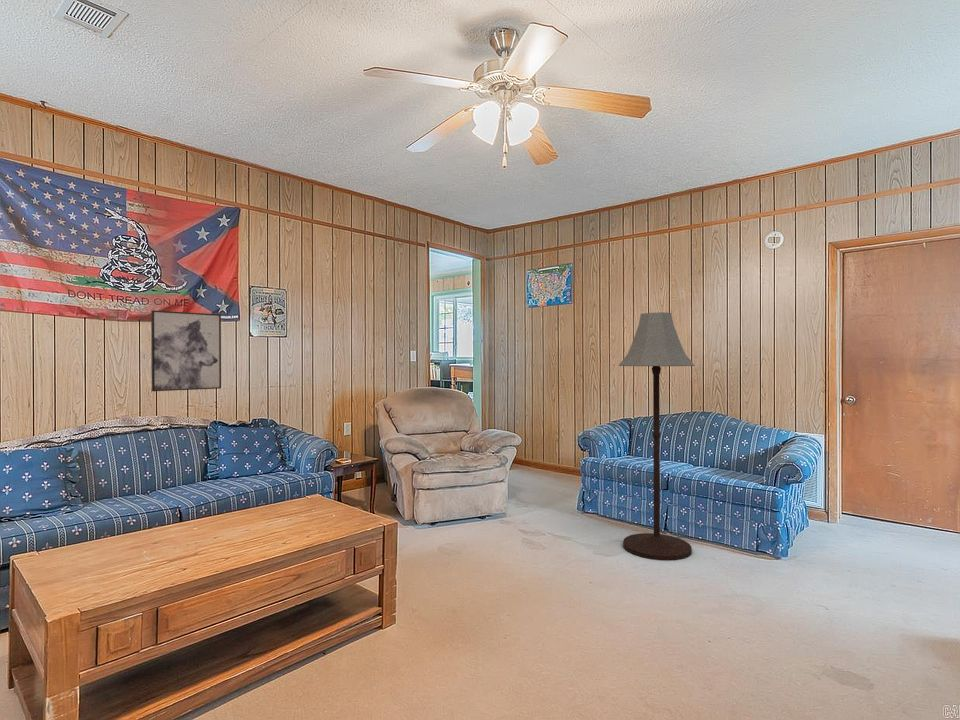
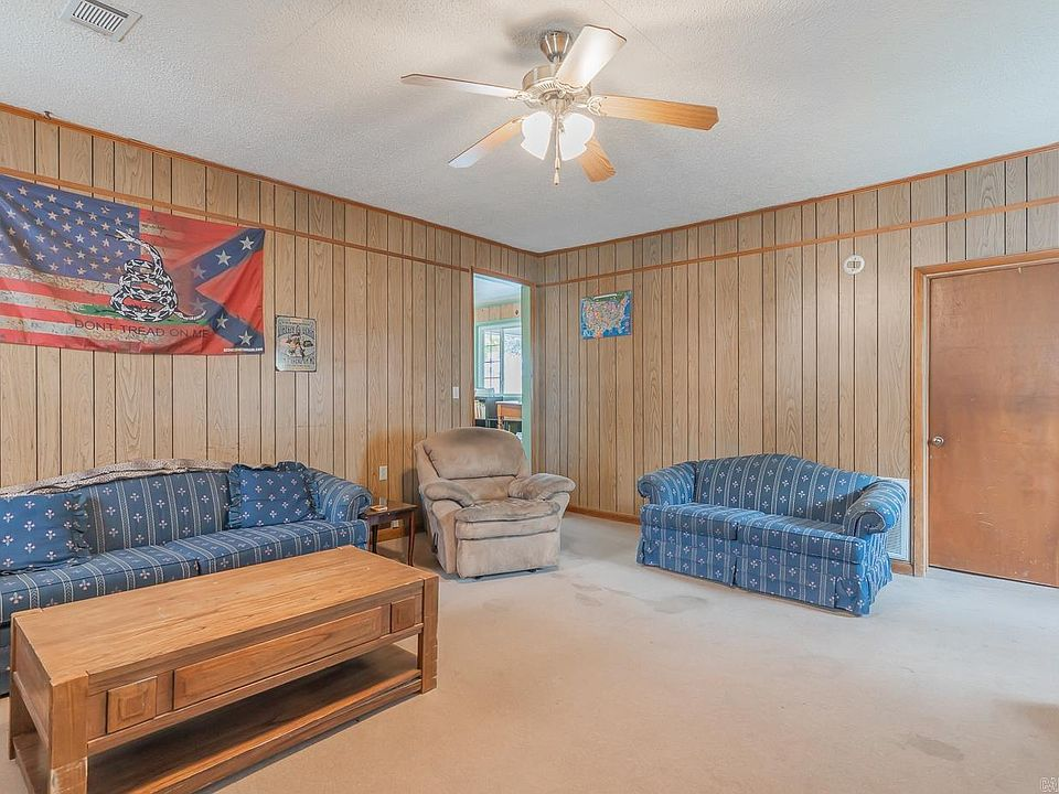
- floor lamp (656, 431)
- wall art (187, 351)
